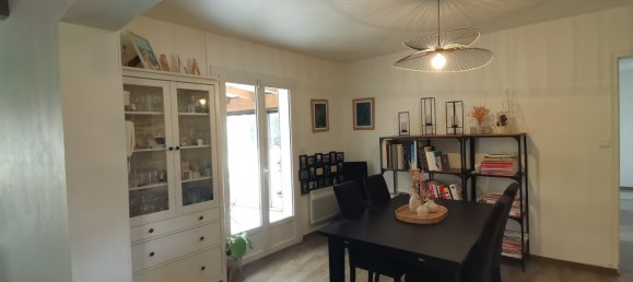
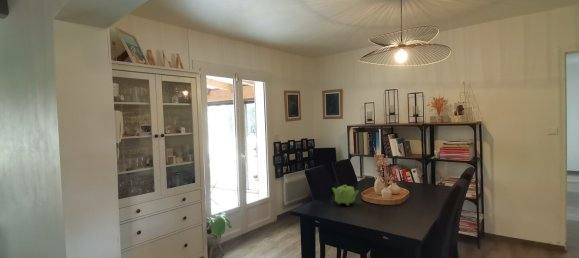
+ teapot (345, 194)
